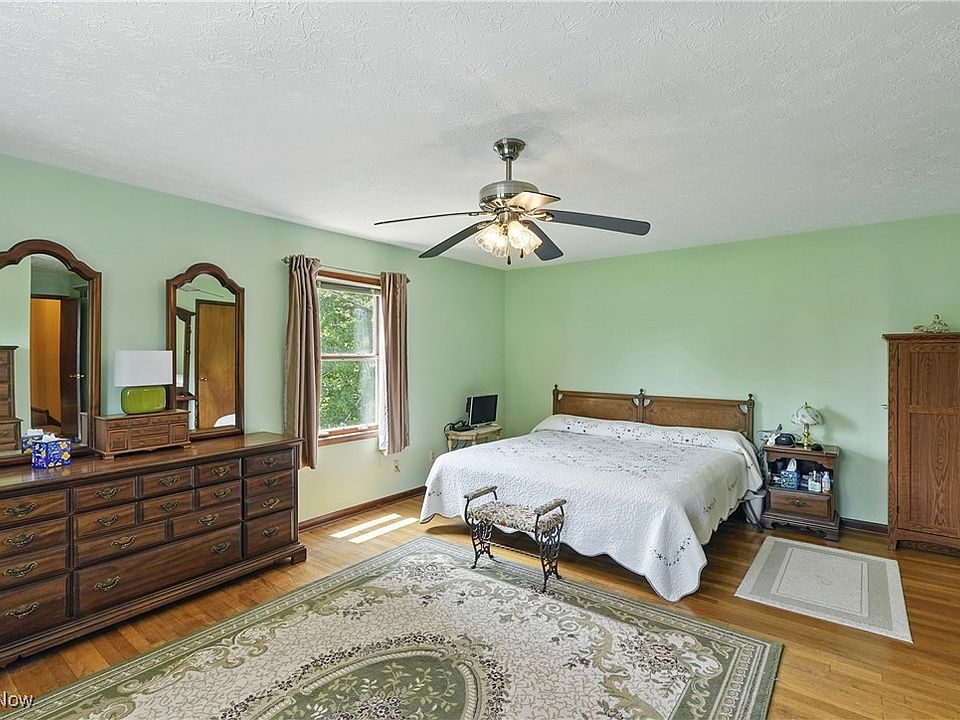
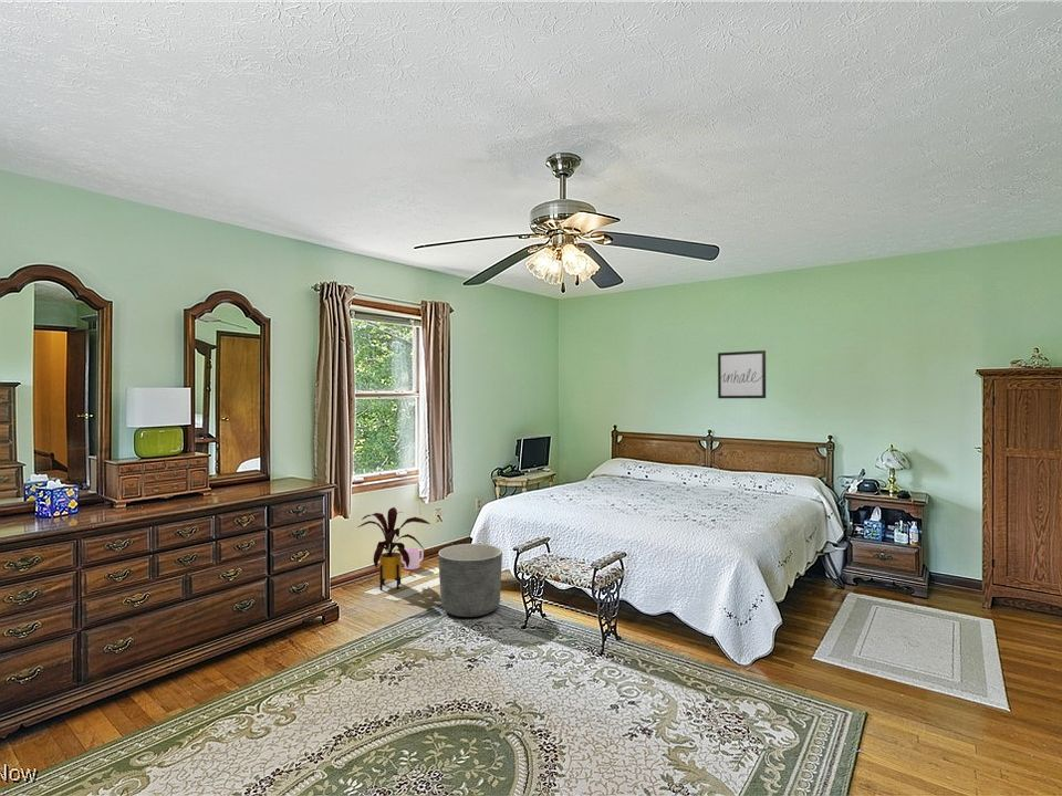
+ house plant (387, 548)
+ wall art (741, 375)
+ planter (470, 579)
+ mug (412, 558)
